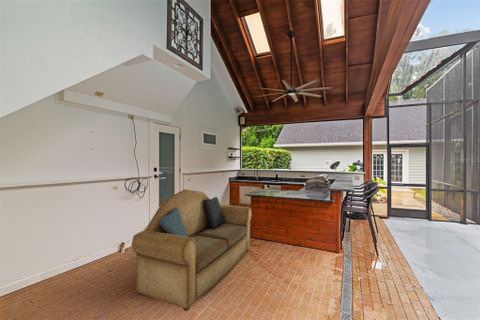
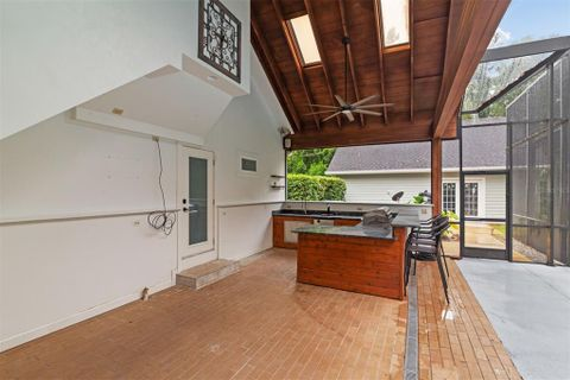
- sofa (202, 228)
